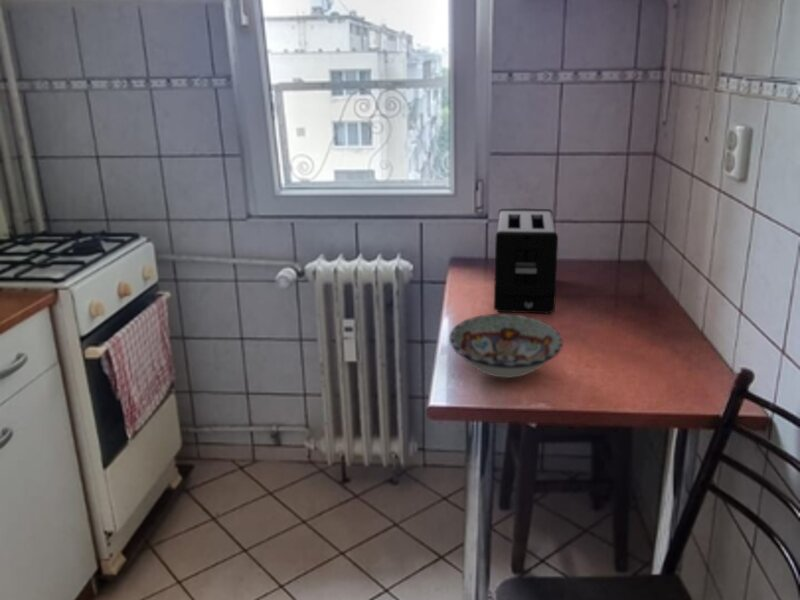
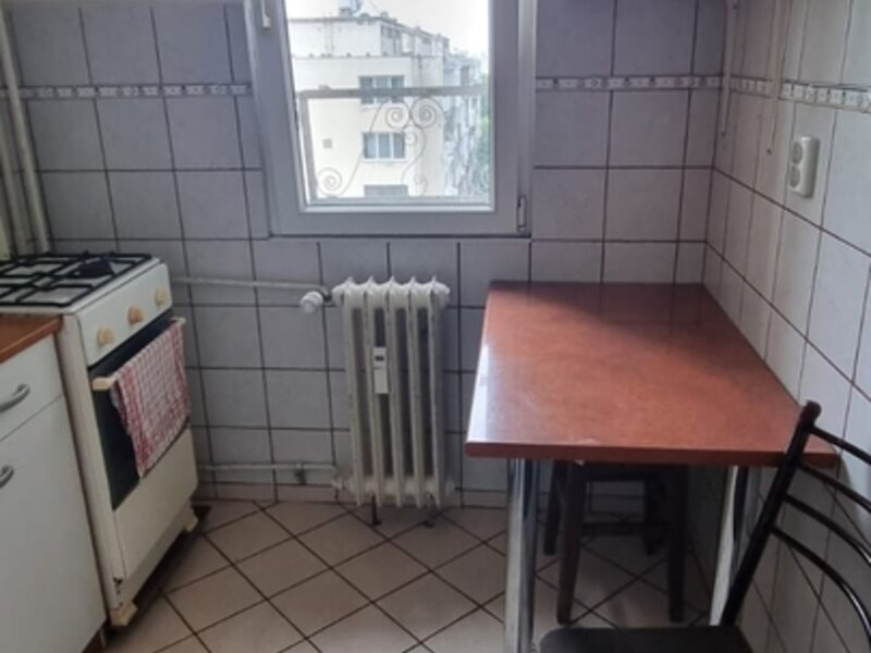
- toaster (524, 258)
- bowl (505, 354)
